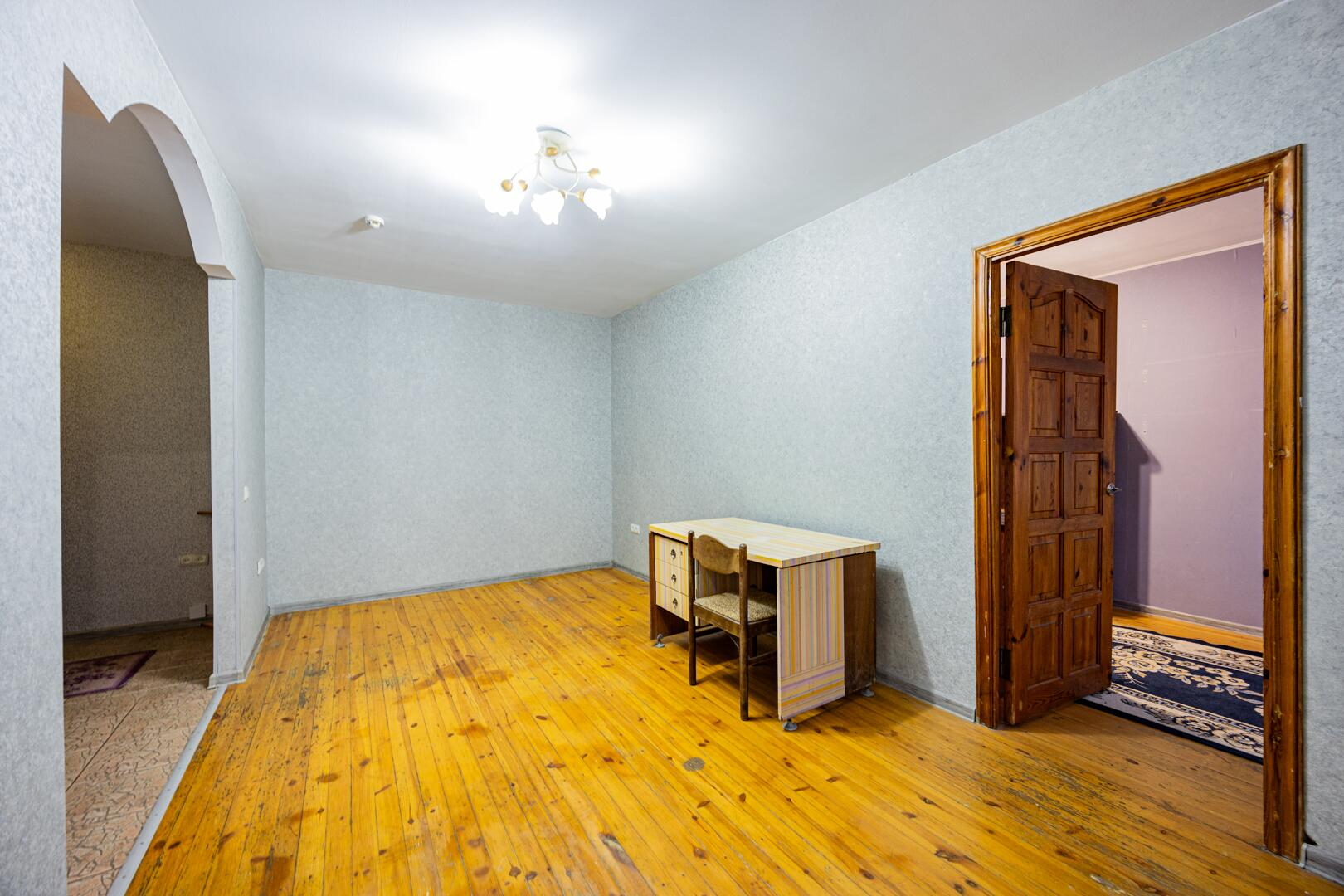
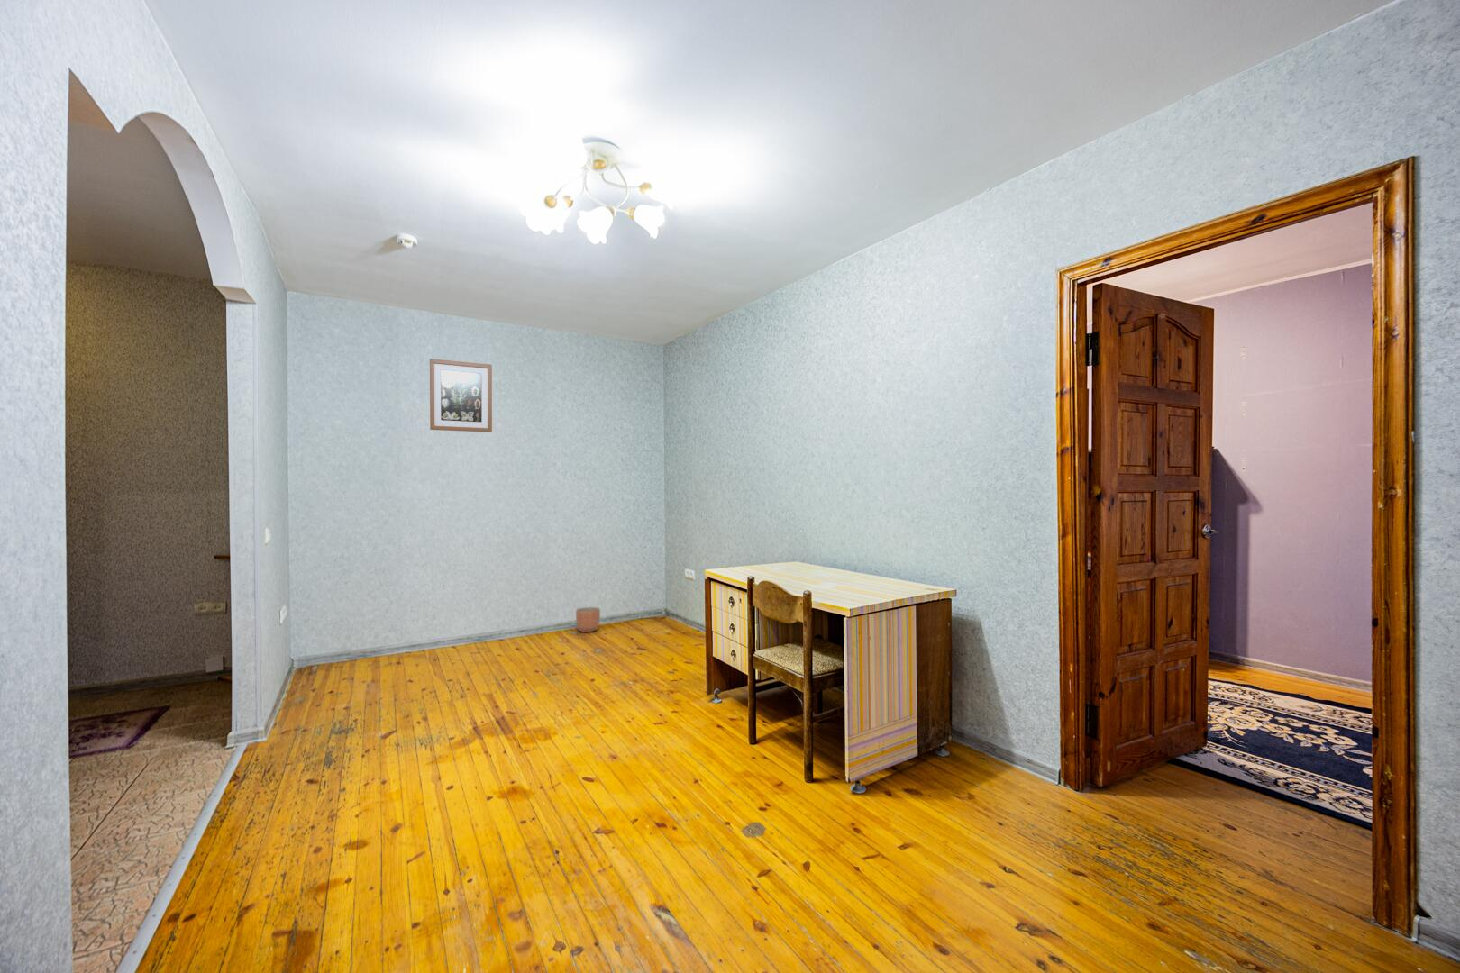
+ wall art (462, 396)
+ planter (588, 620)
